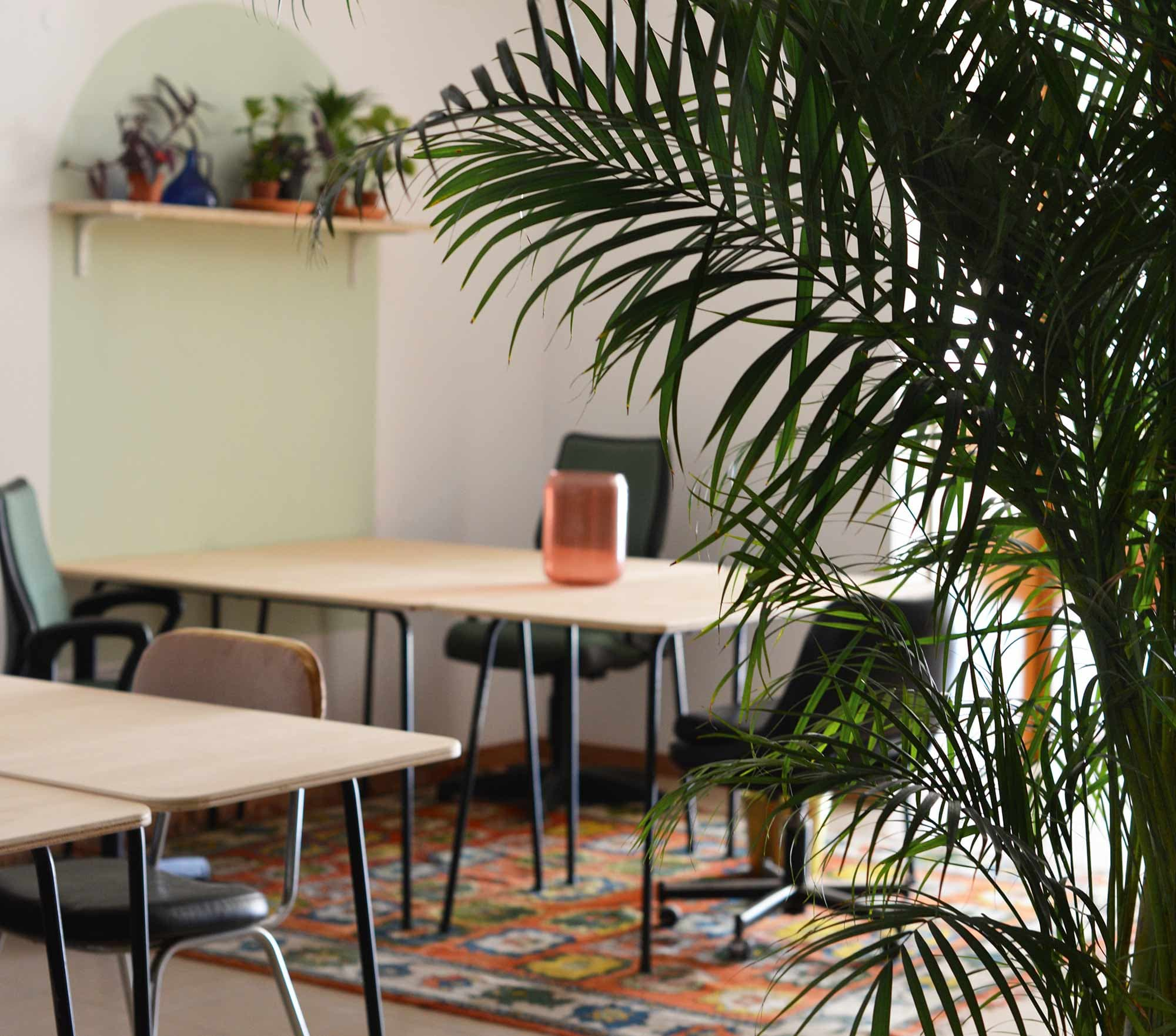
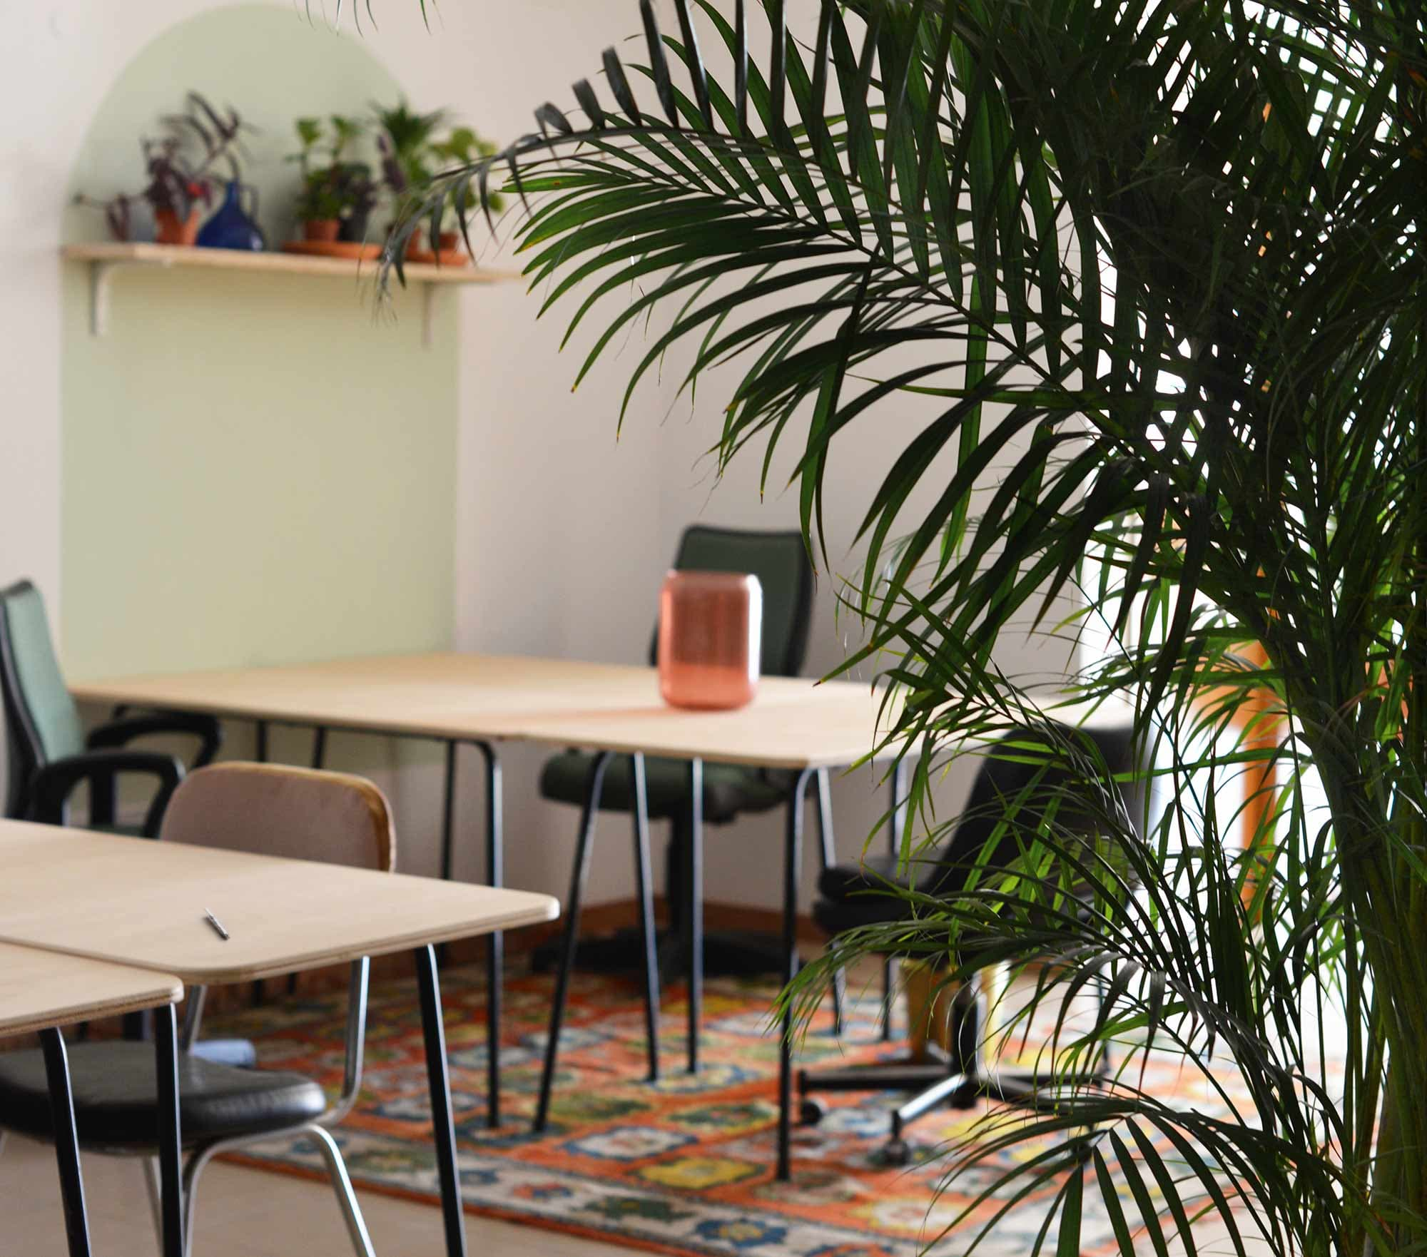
+ pen (216, 922)
